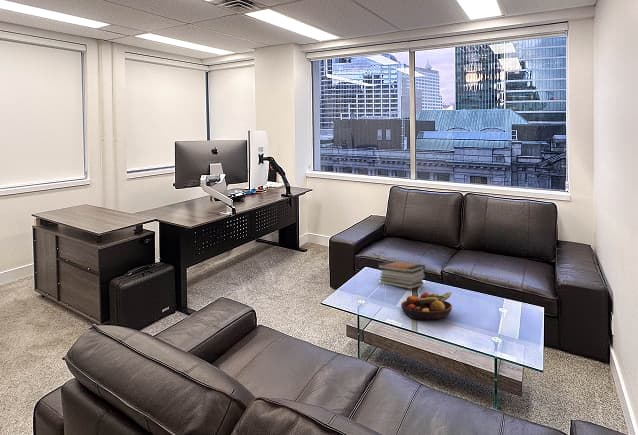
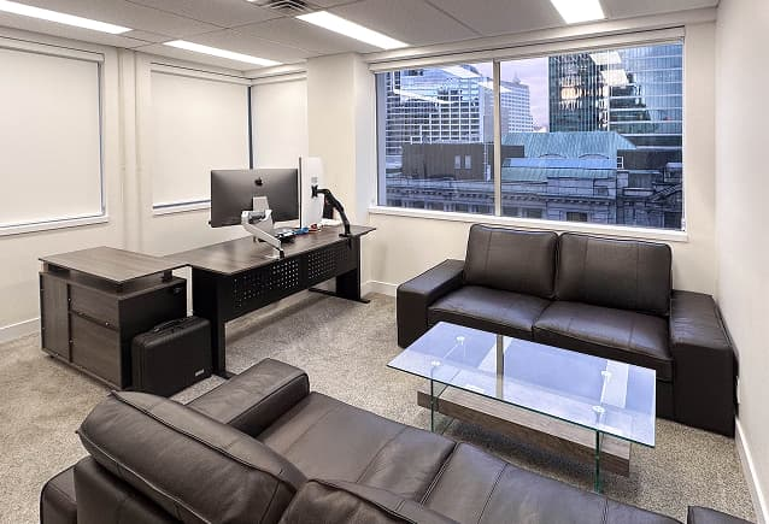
- fruit bowl (426, 302)
- book stack (401, 274)
